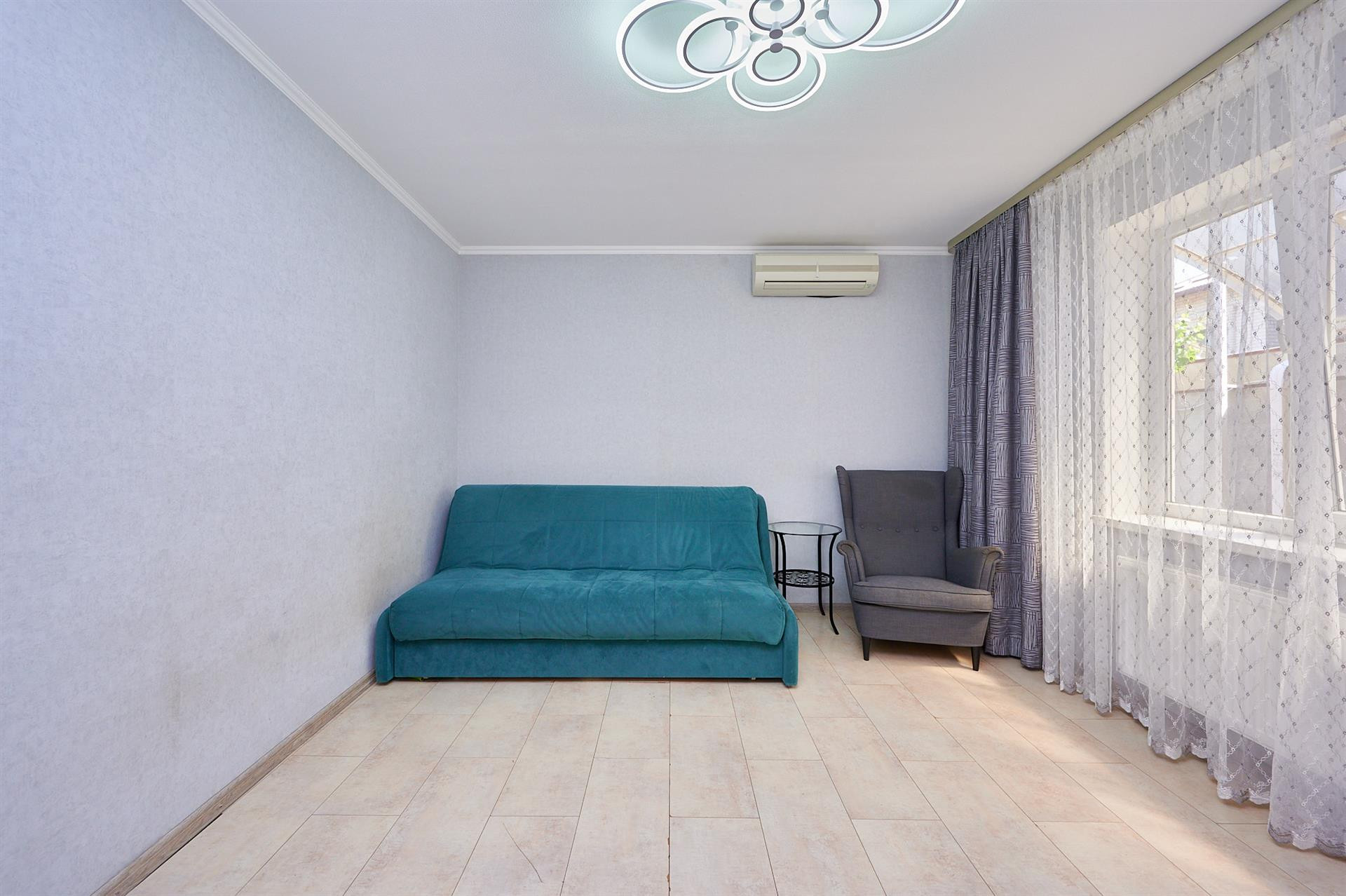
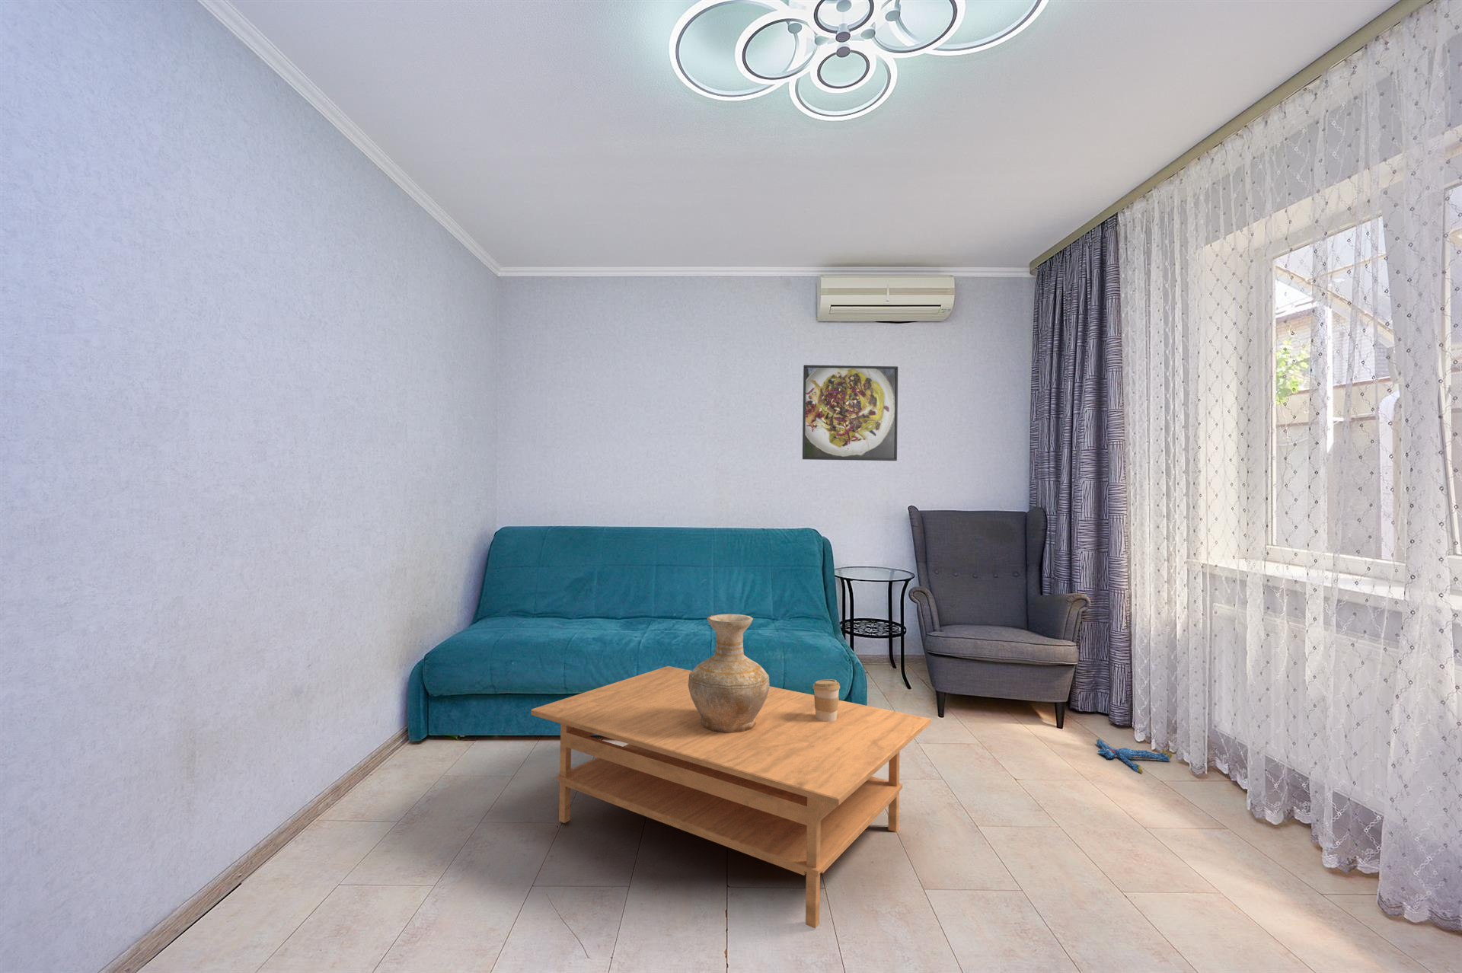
+ coffee cup (827, 698)
+ plush toy (1135, 754)
+ vase (729, 670)
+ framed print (849, 413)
+ coffee table (728, 769)
